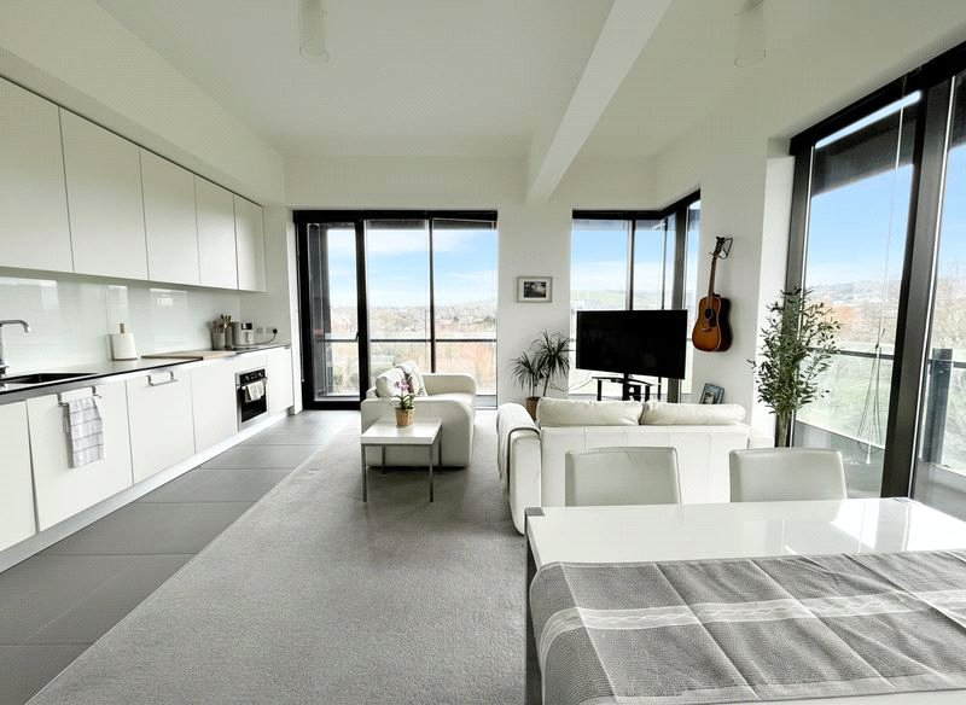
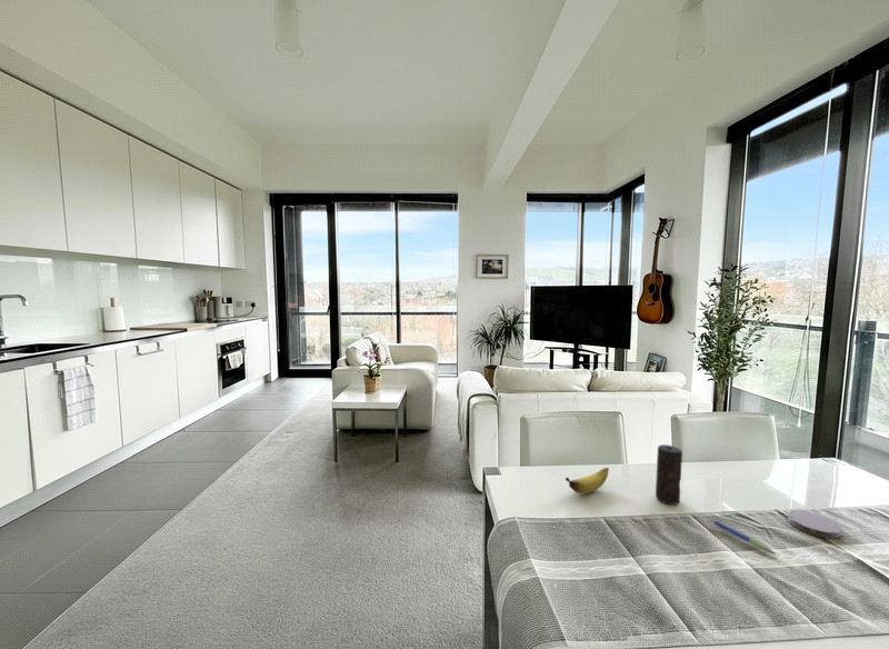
+ banana (587, 480)
+ candle (668, 473)
+ coaster (813, 523)
+ pen (741, 536)
